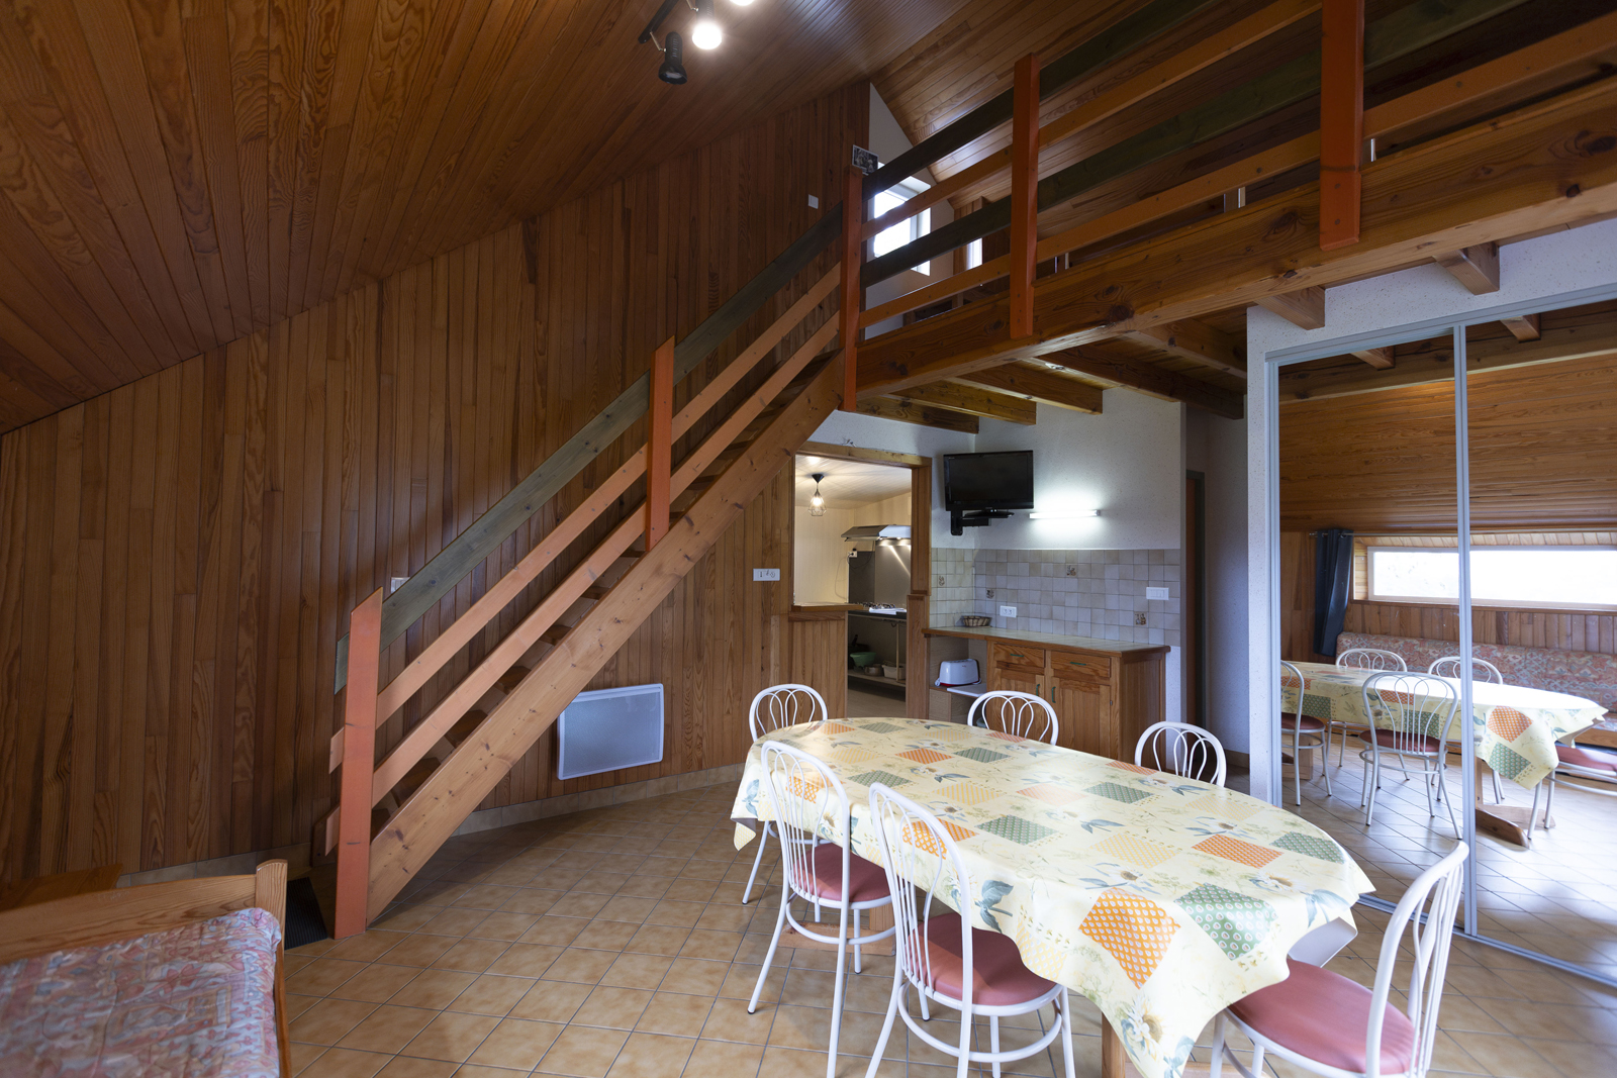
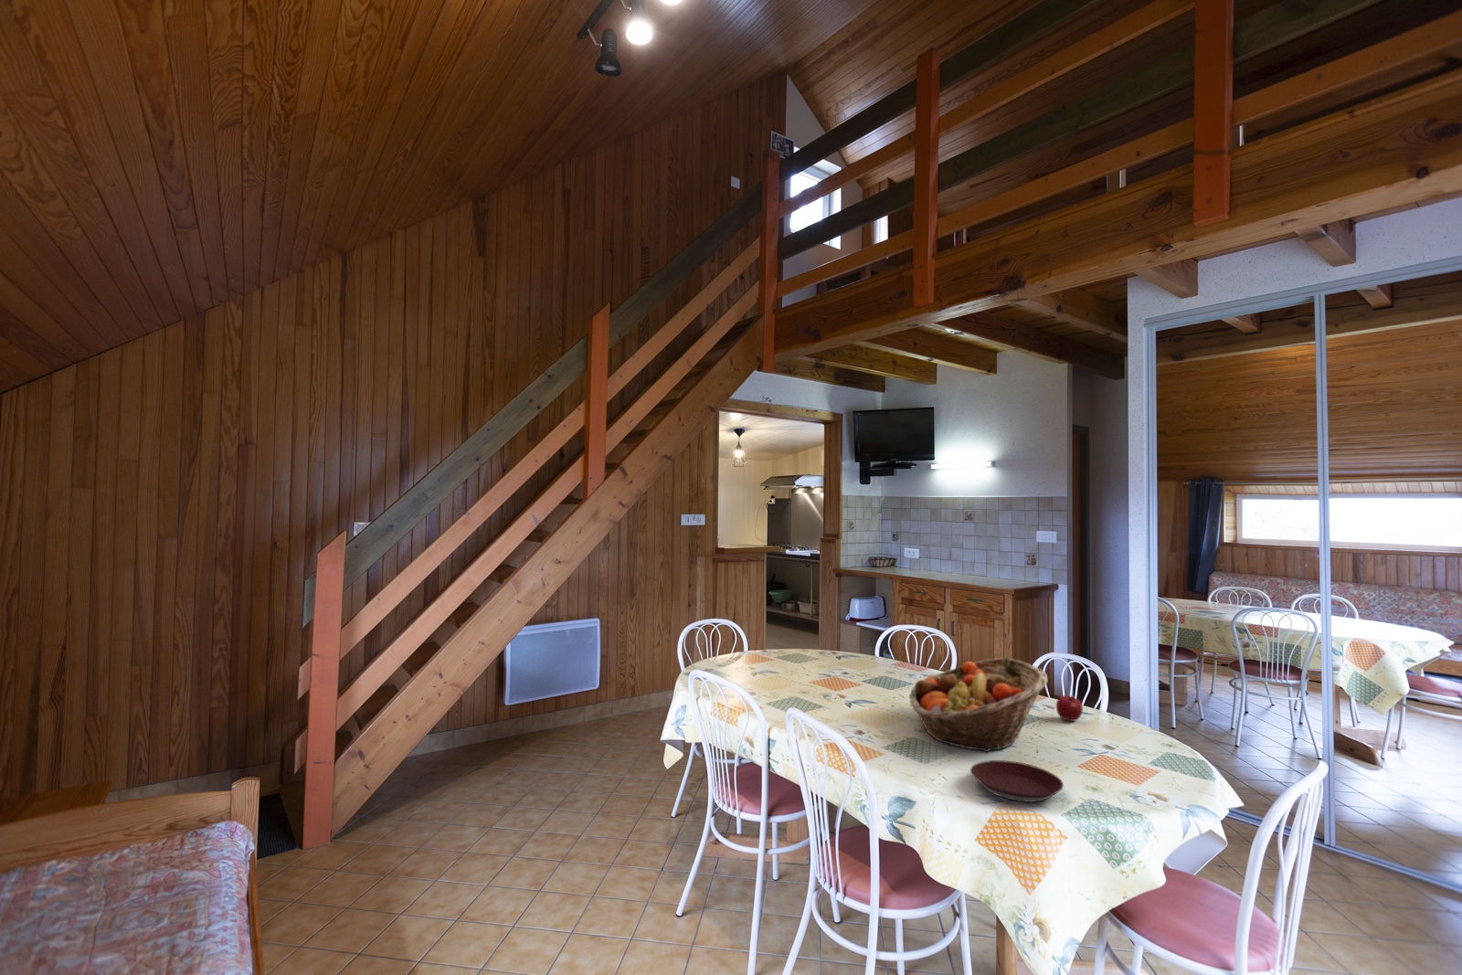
+ apple (1069, 707)
+ plate (1015, 782)
+ fruit basket (975, 699)
